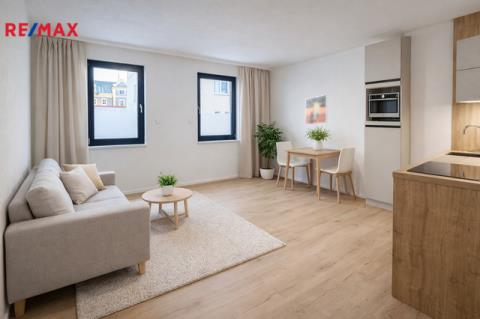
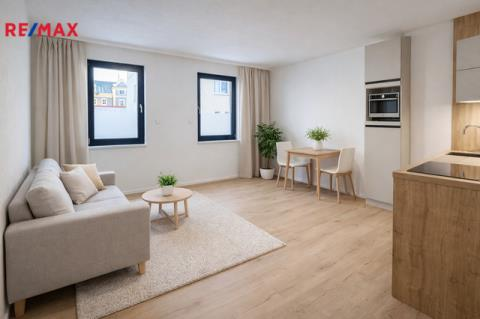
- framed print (316, 110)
